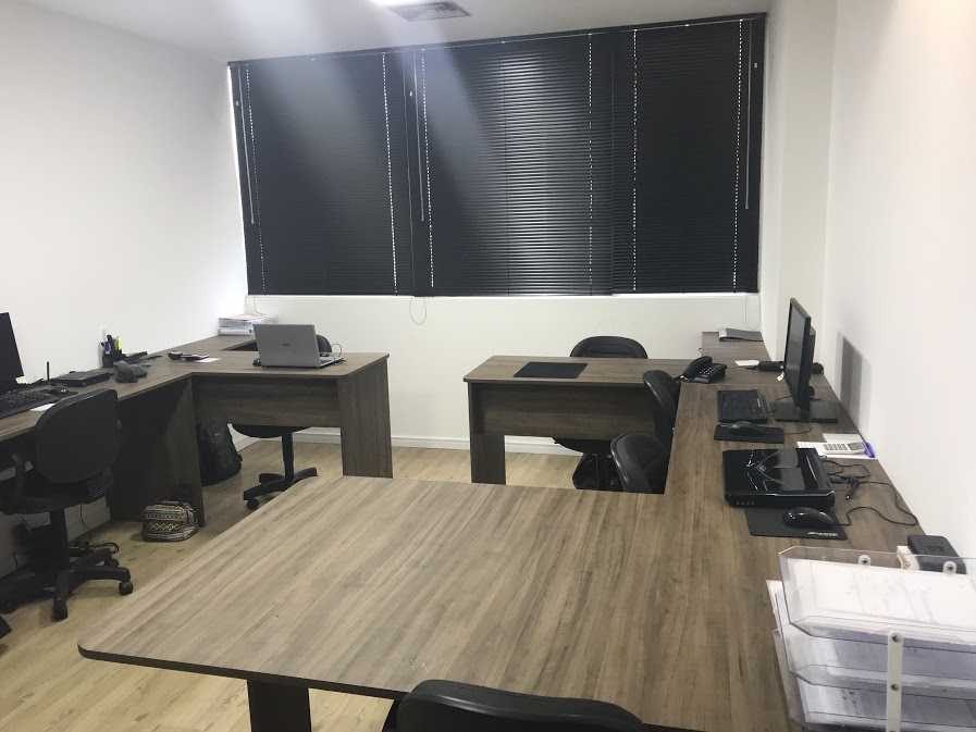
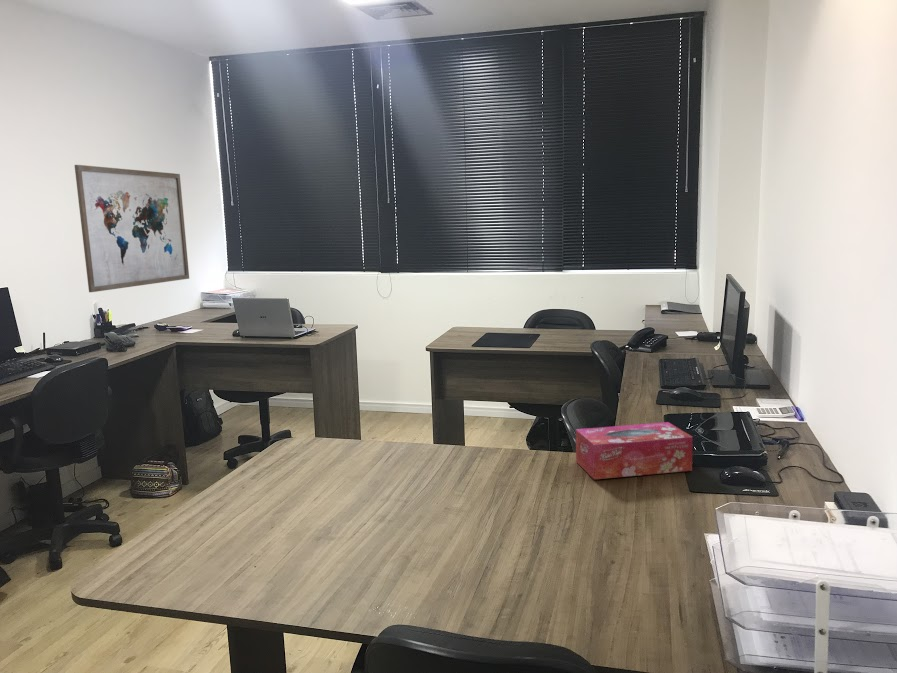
+ wall art (138, 228)
+ tissue box (632, 449)
